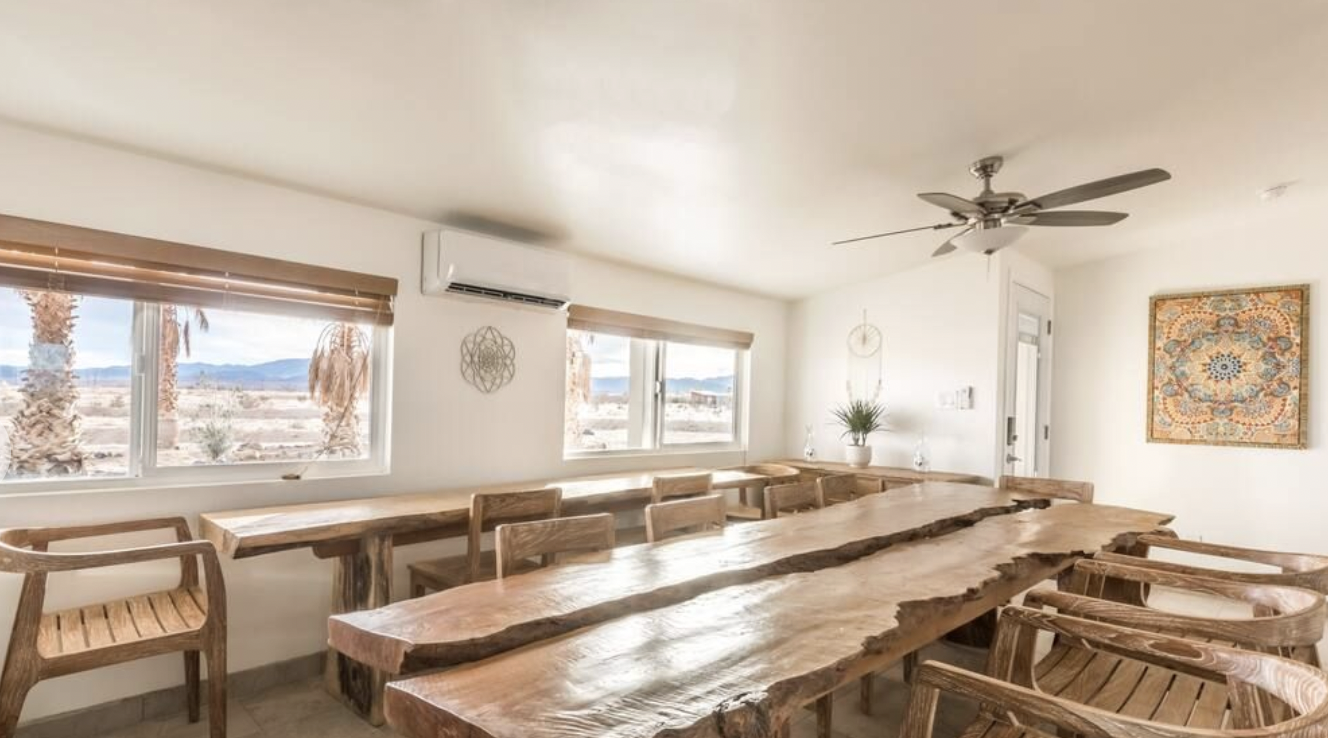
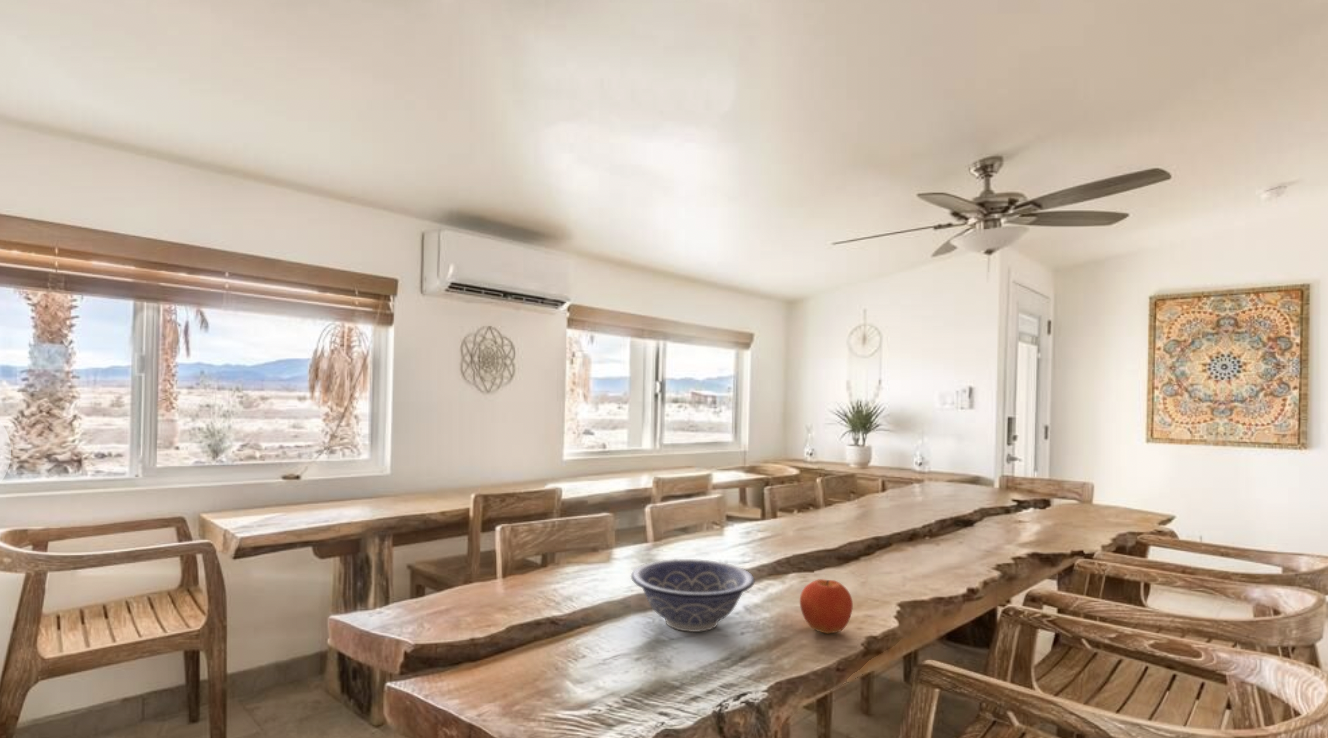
+ fruit (826, 605)
+ decorative bowl (692, 598)
